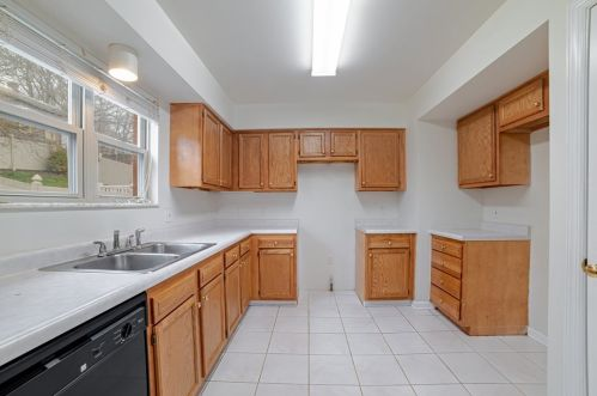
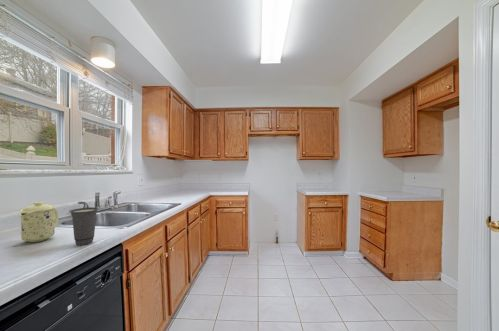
+ mug (40, 220)
+ cup (84, 226)
